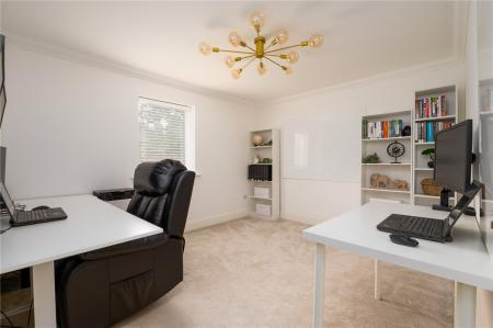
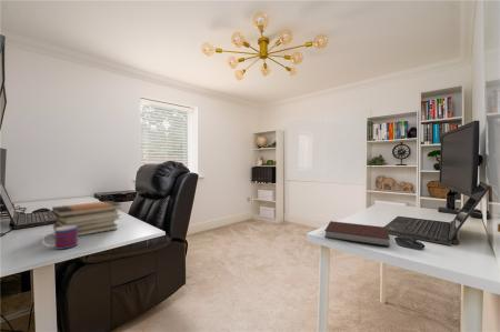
+ book stack (88, 218)
+ notebook (356, 232)
+ mug (60, 238)
